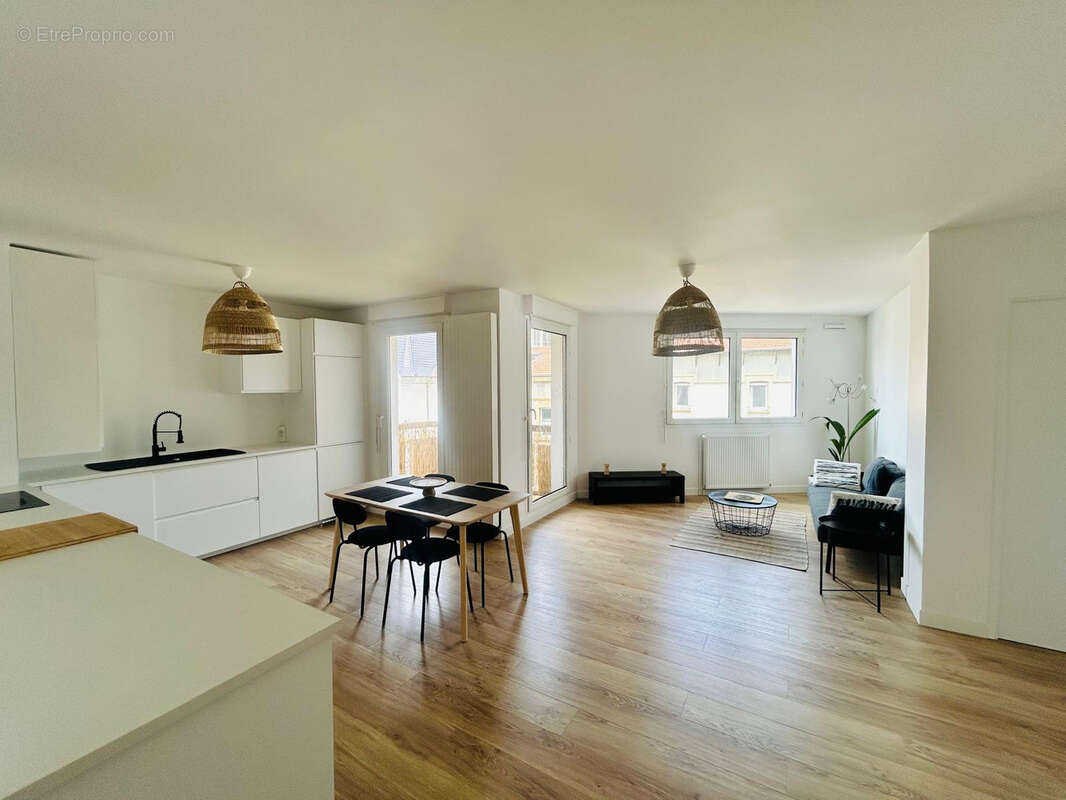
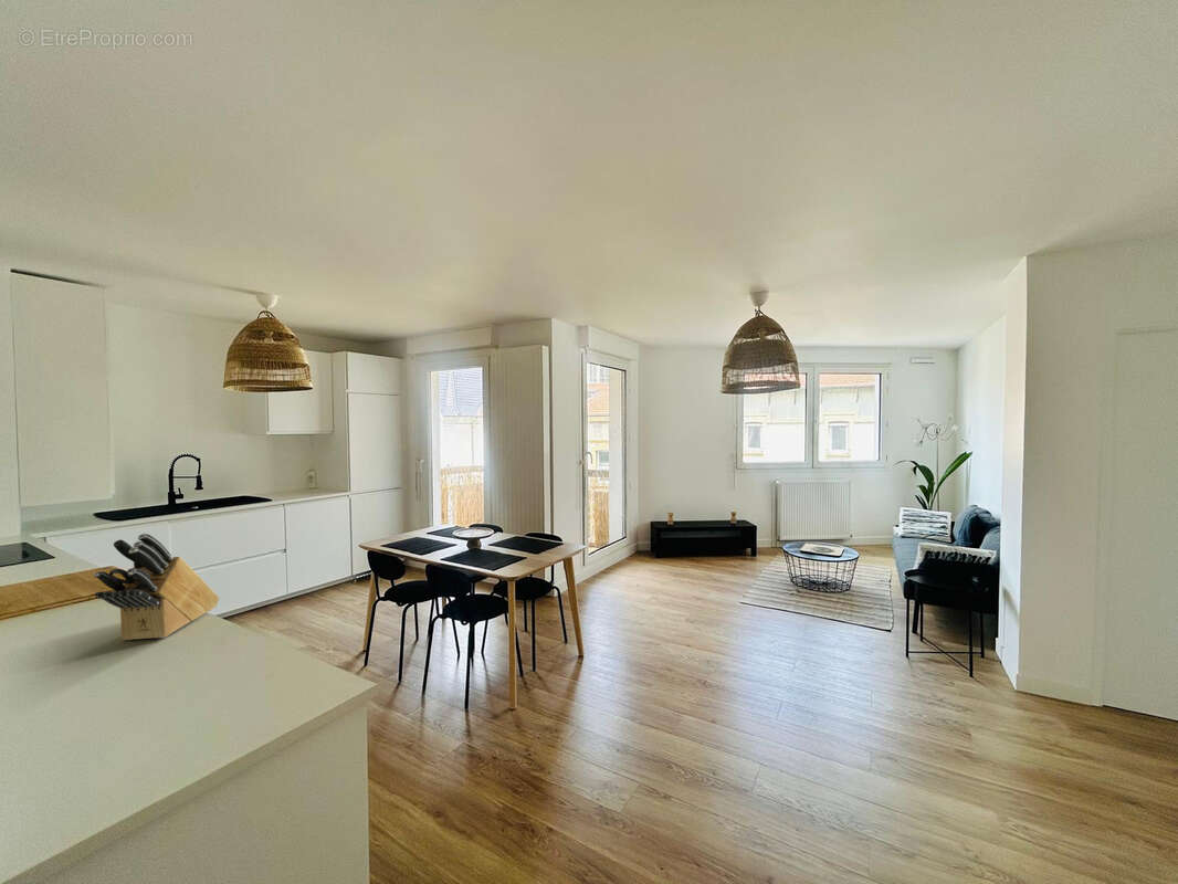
+ knife block (162, 577)
